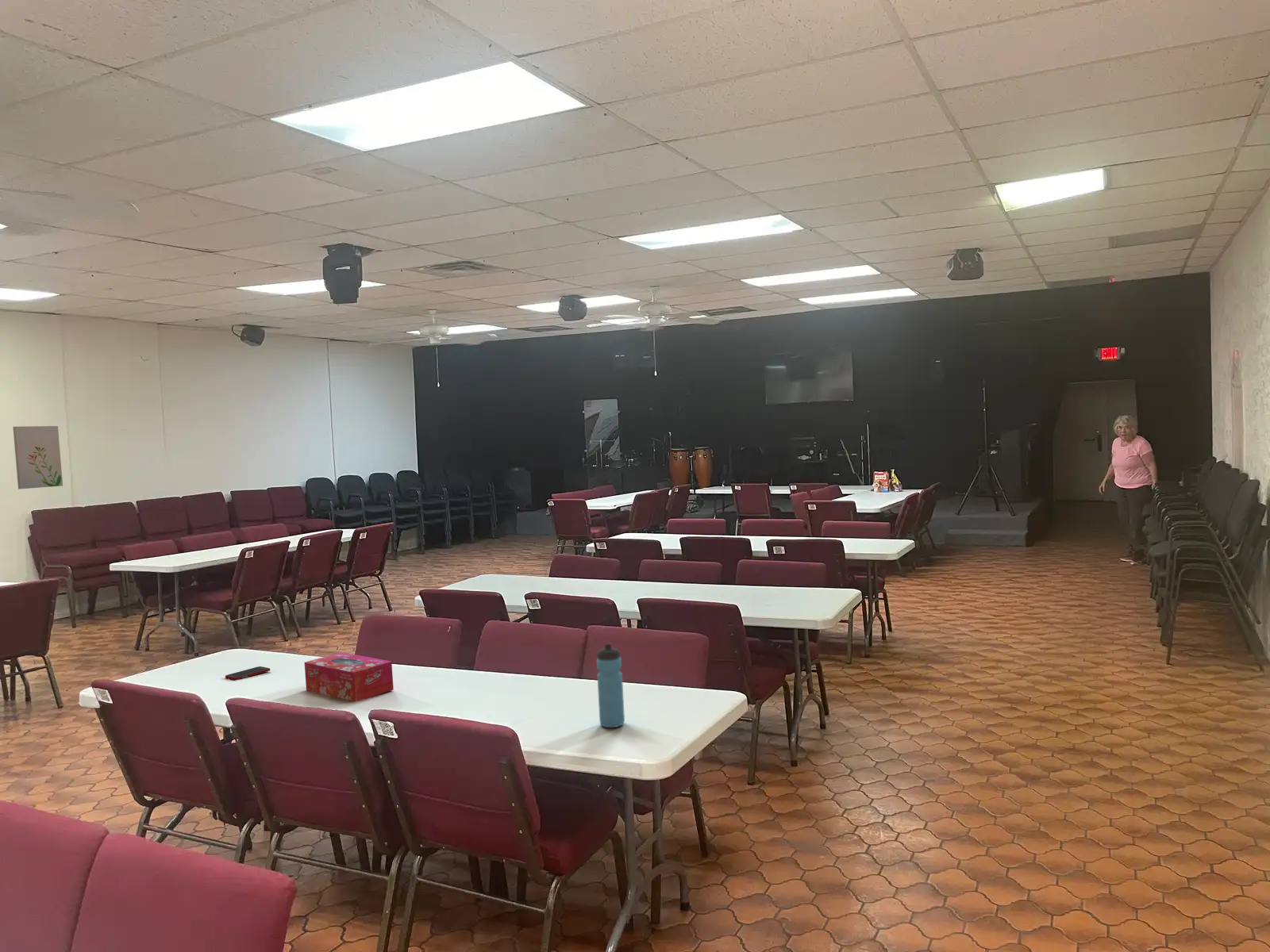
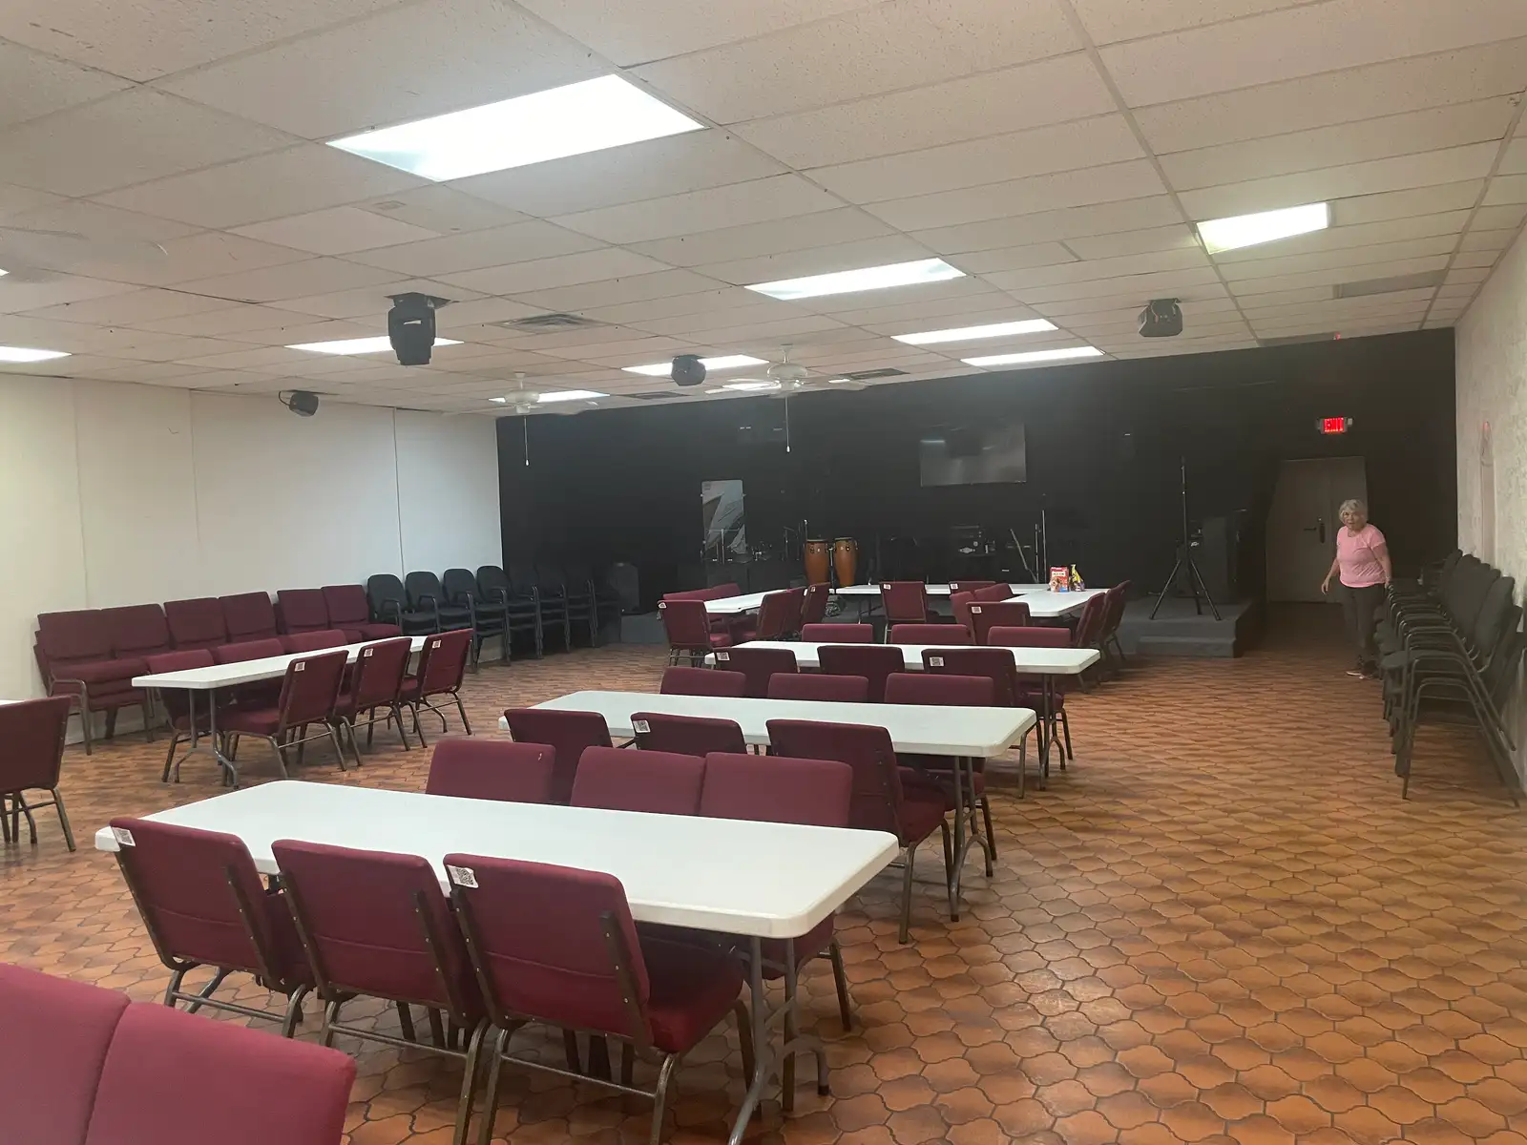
- cell phone (248, 673)
- water bottle (610, 684)
- wall art (38, 456)
- tissue box (348, 676)
